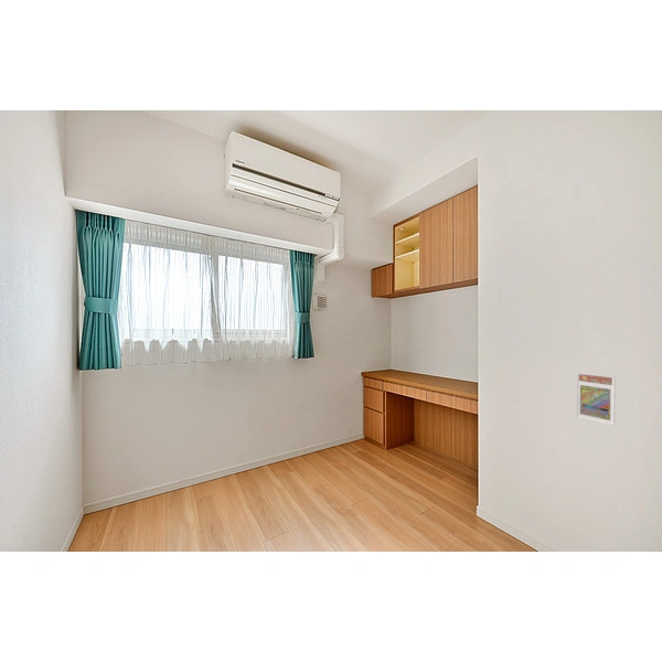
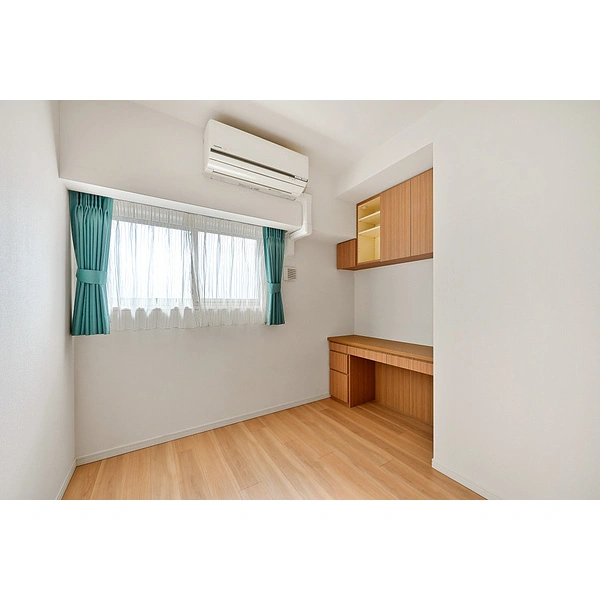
- trading card display case (595, 397)
